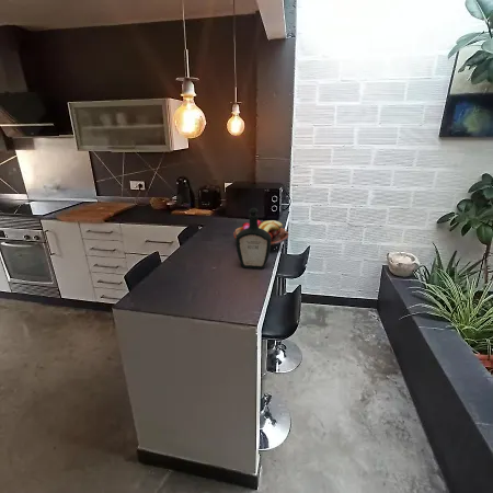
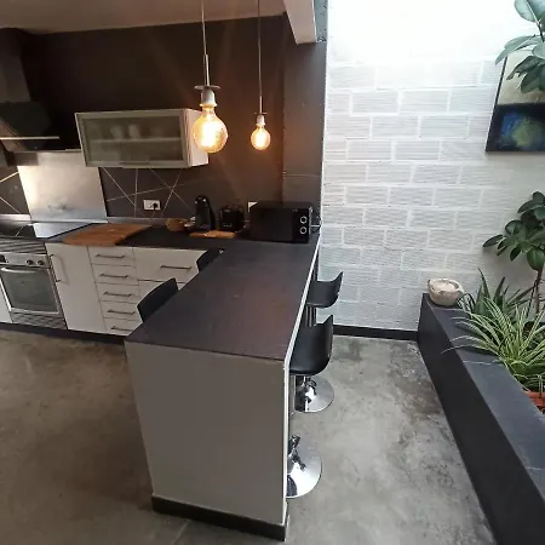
- fruit basket (263, 229)
- bottle (253, 237)
